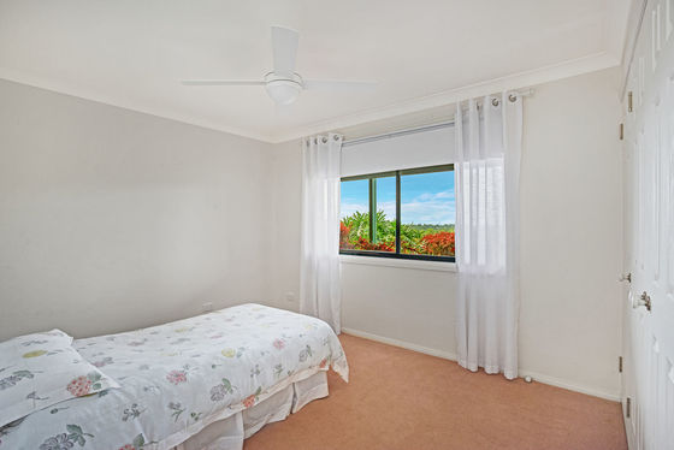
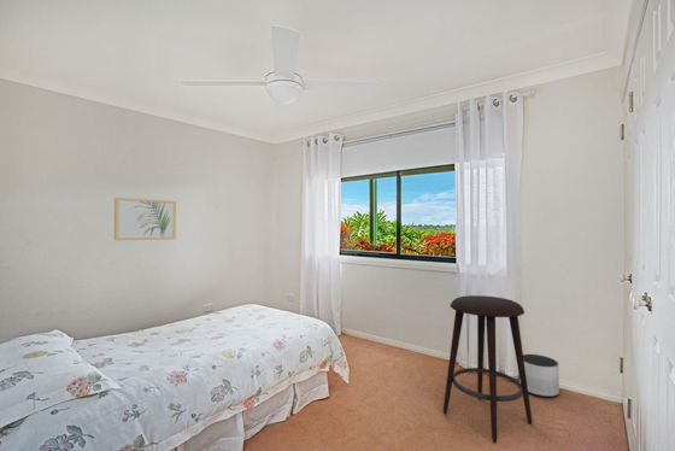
+ planter (538, 374)
+ stool (488, 359)
+ wall art (146, 219)
